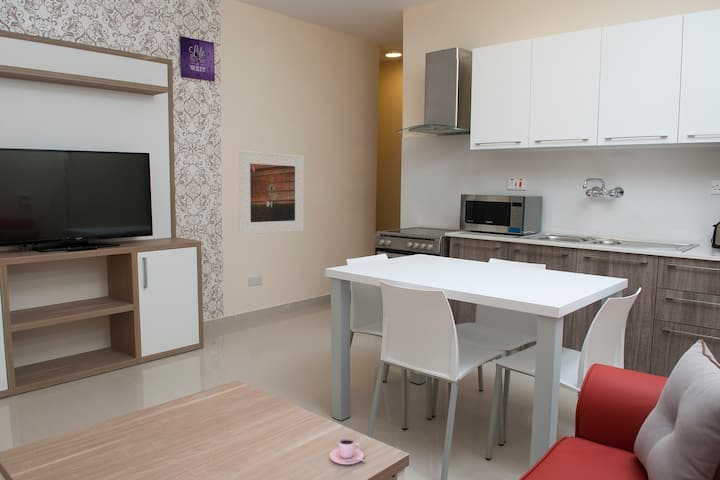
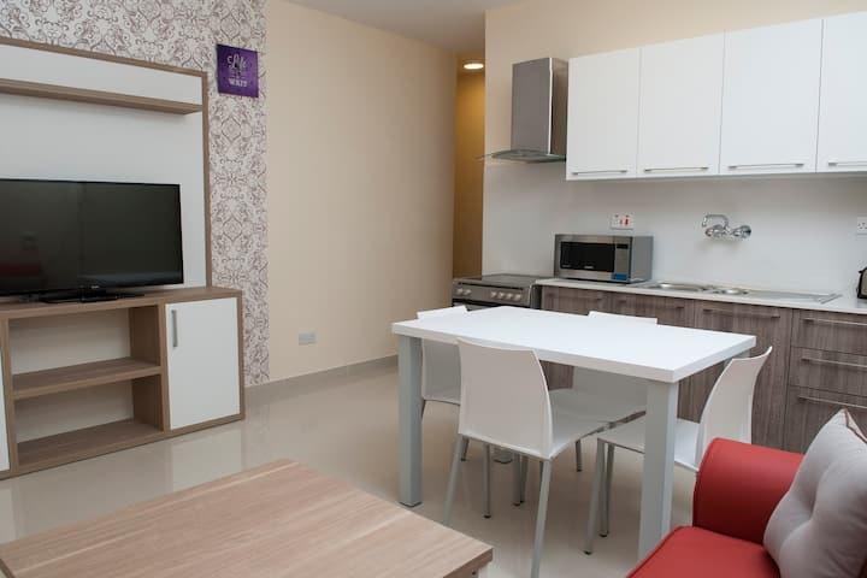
- teacup (347, 438)
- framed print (273, 193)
